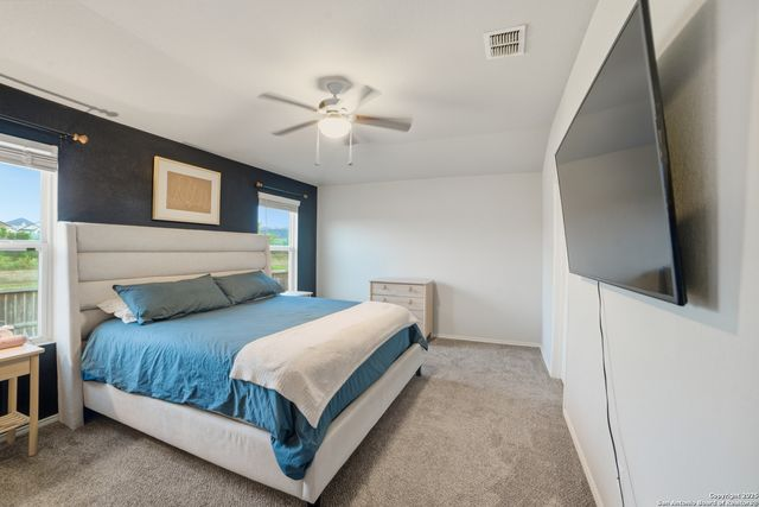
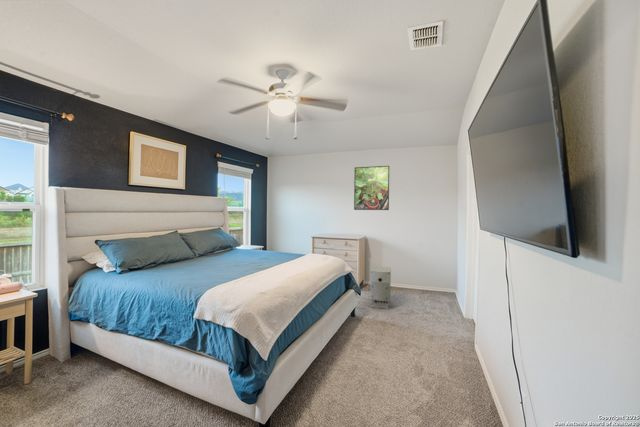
+ air purifier (380, 287)
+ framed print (371, 188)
